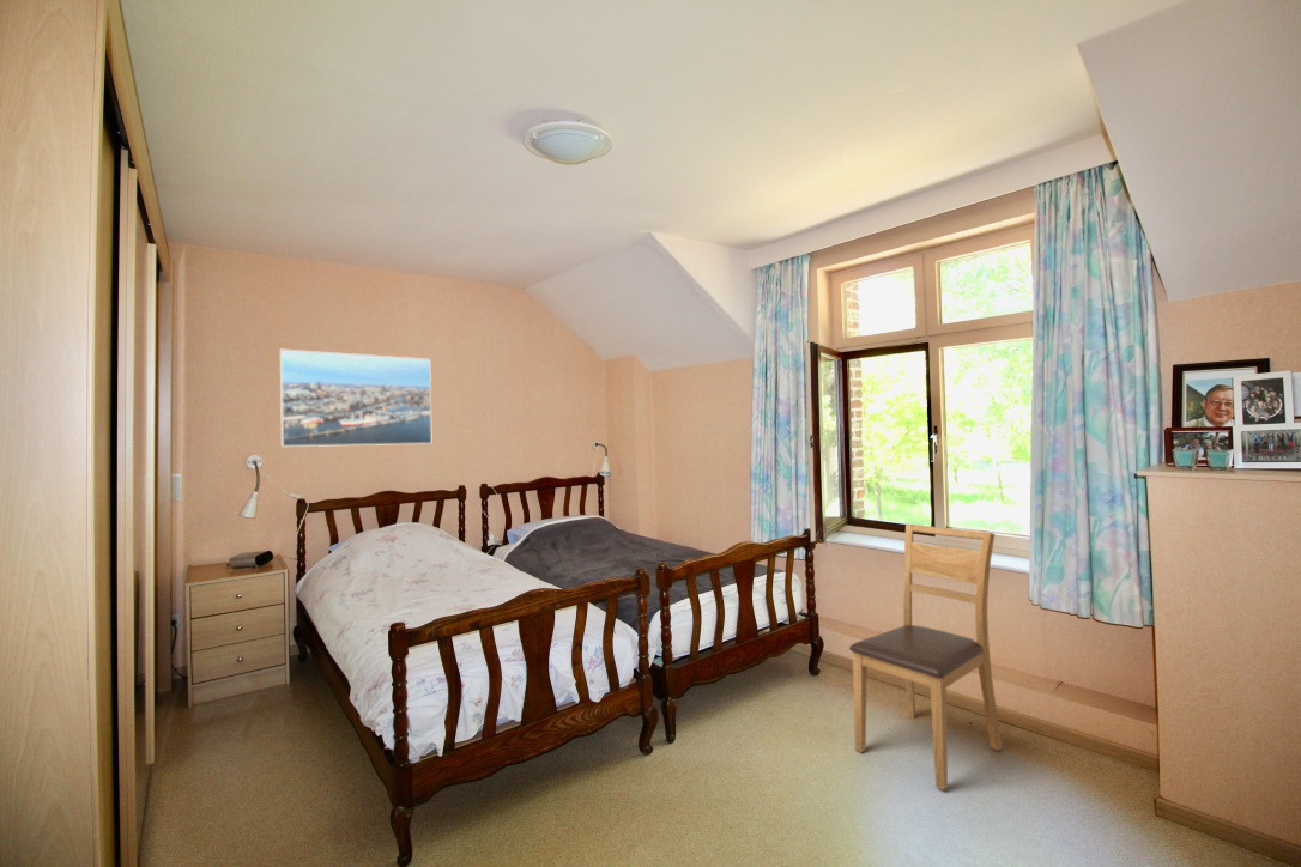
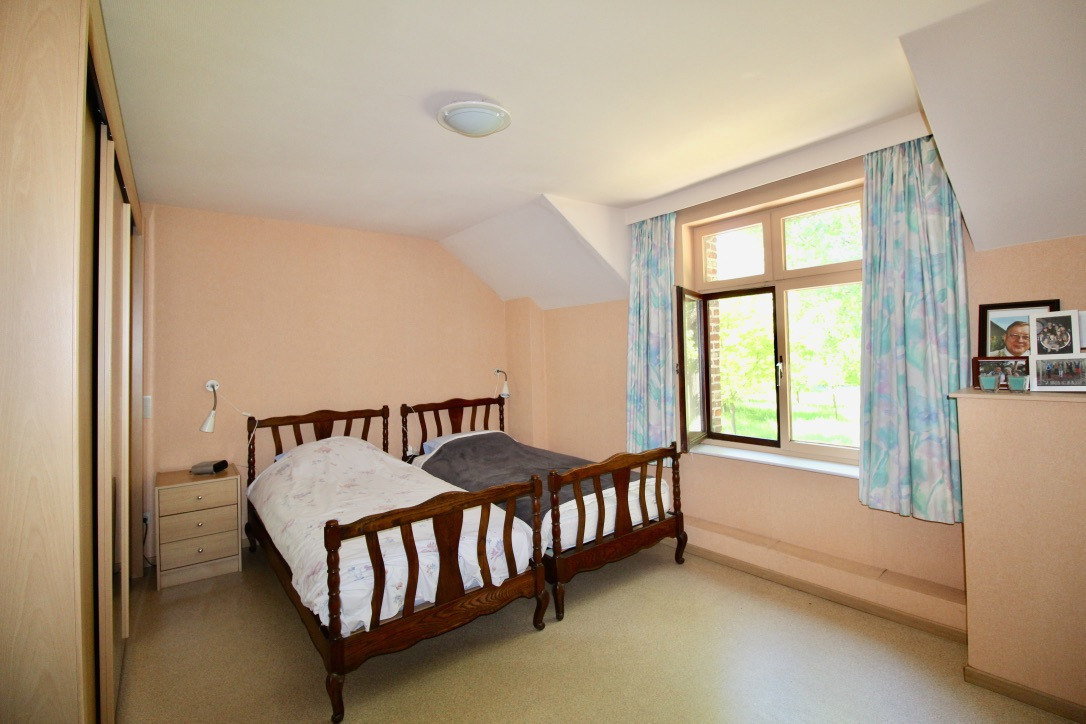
- chair (924, 641)
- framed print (361, 399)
